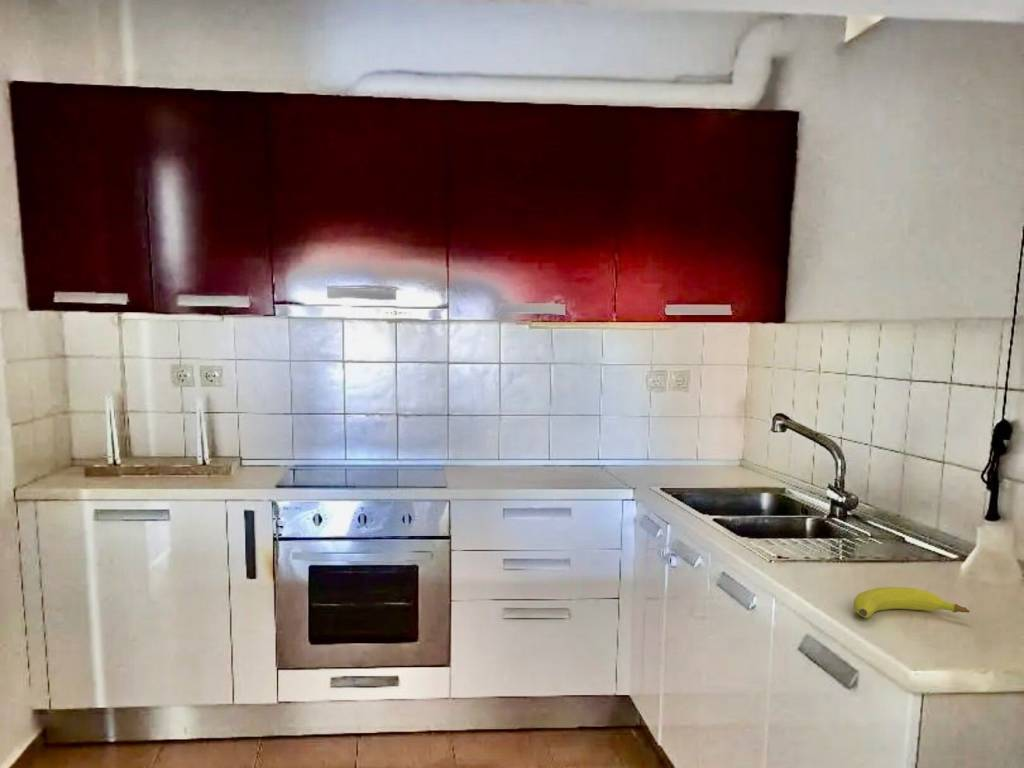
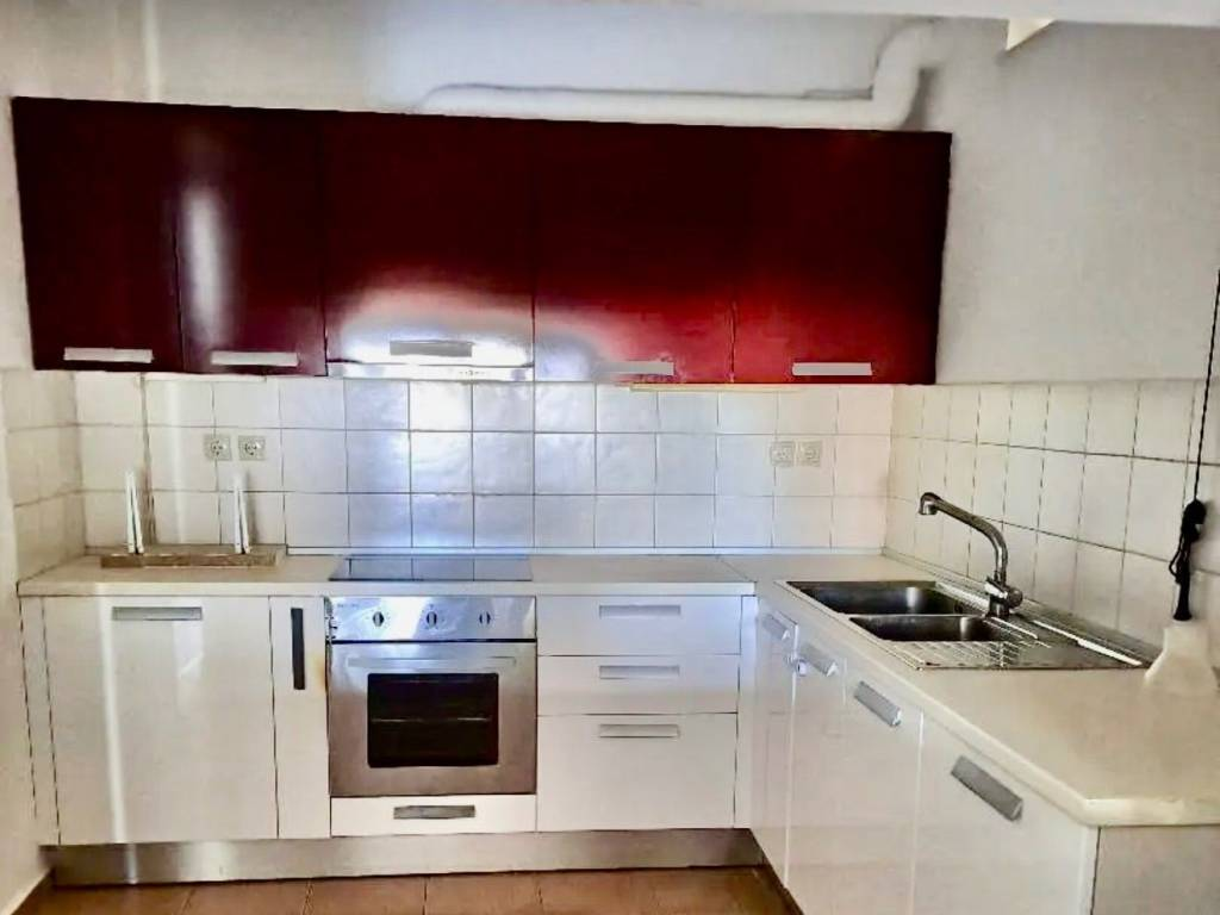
- fruit (903, 606)
